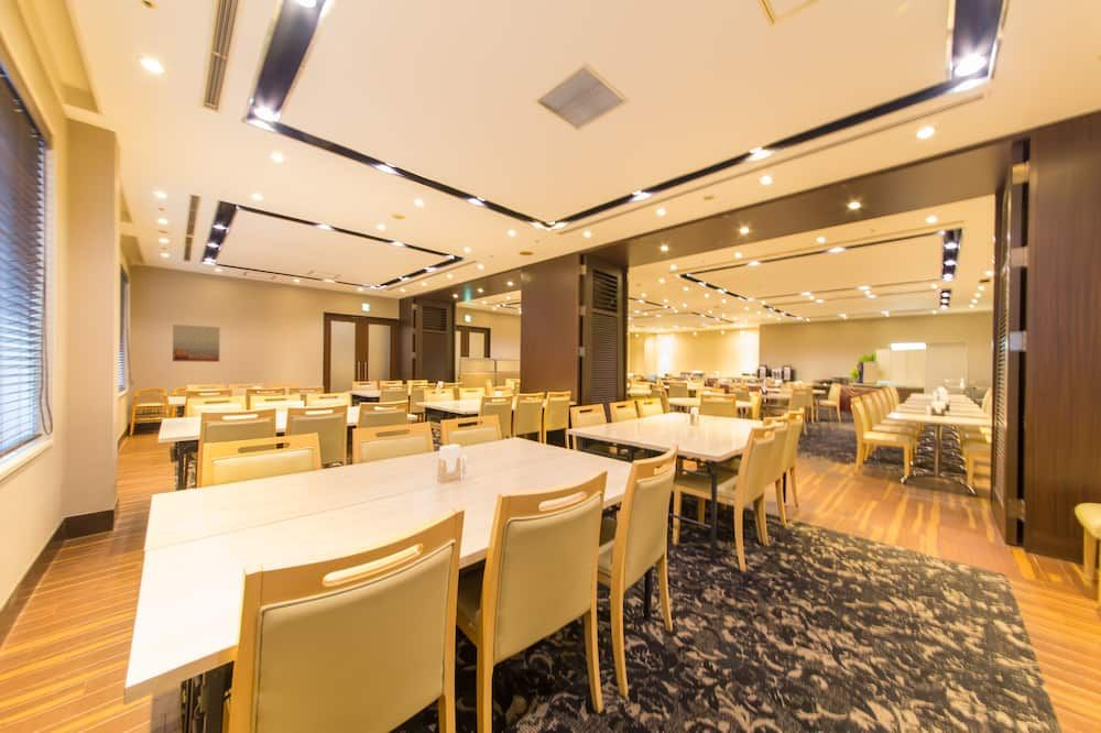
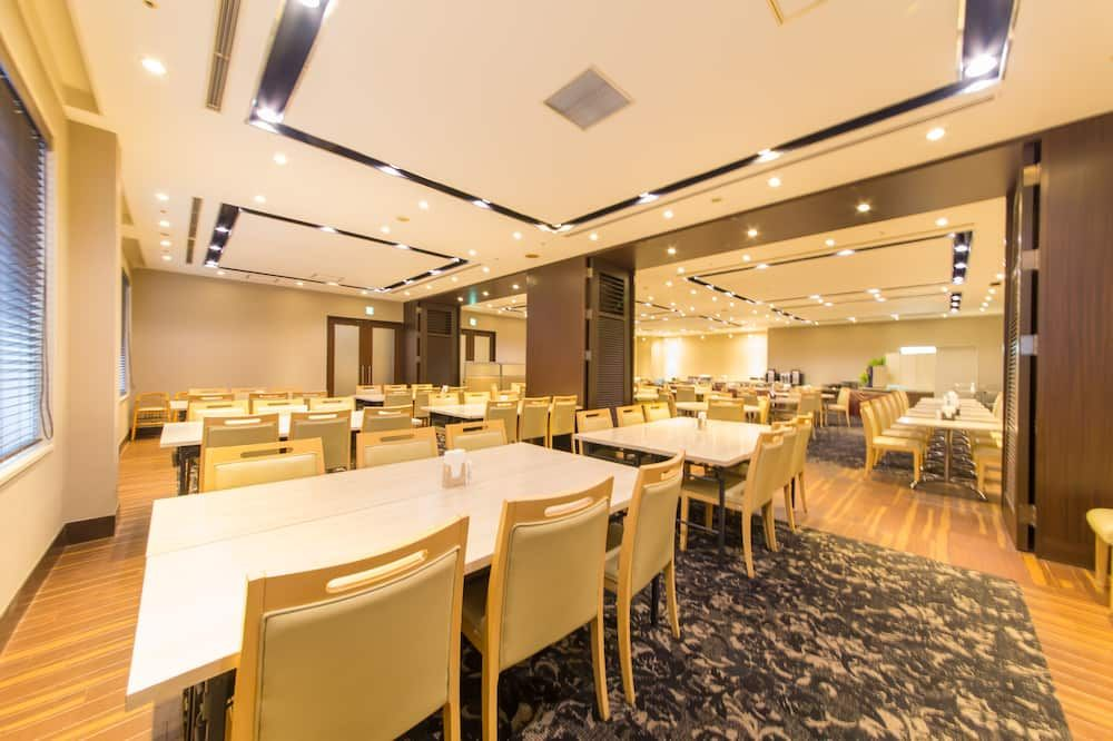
- wall art (196, 343)
